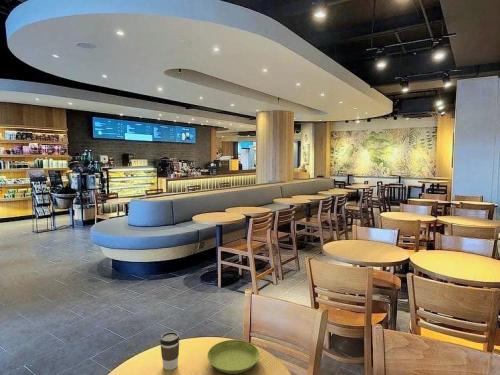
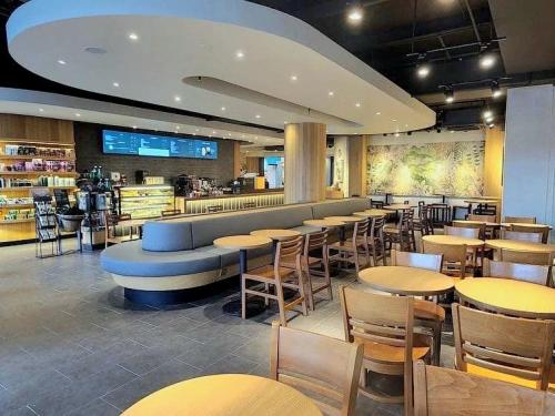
- saucer (233, 357)
- coffee cup (170, 351)
